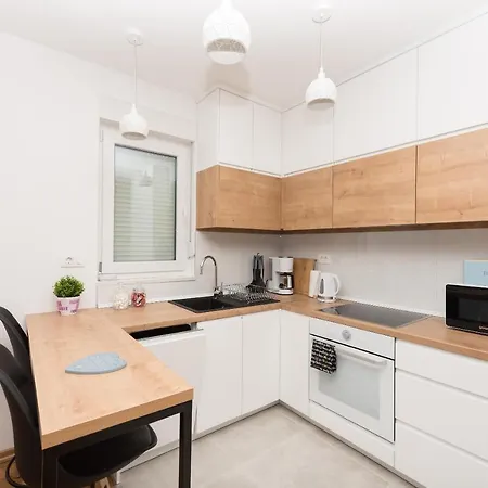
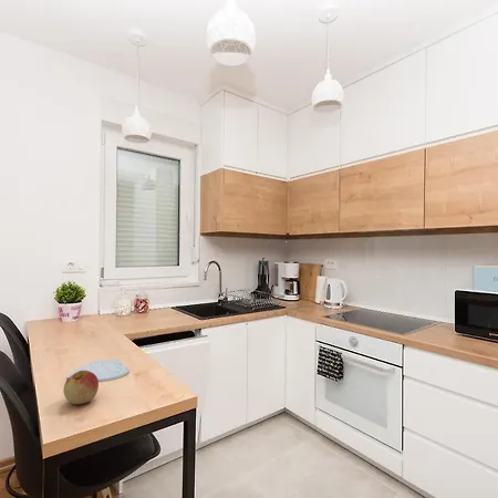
+ apple (81, 386)
